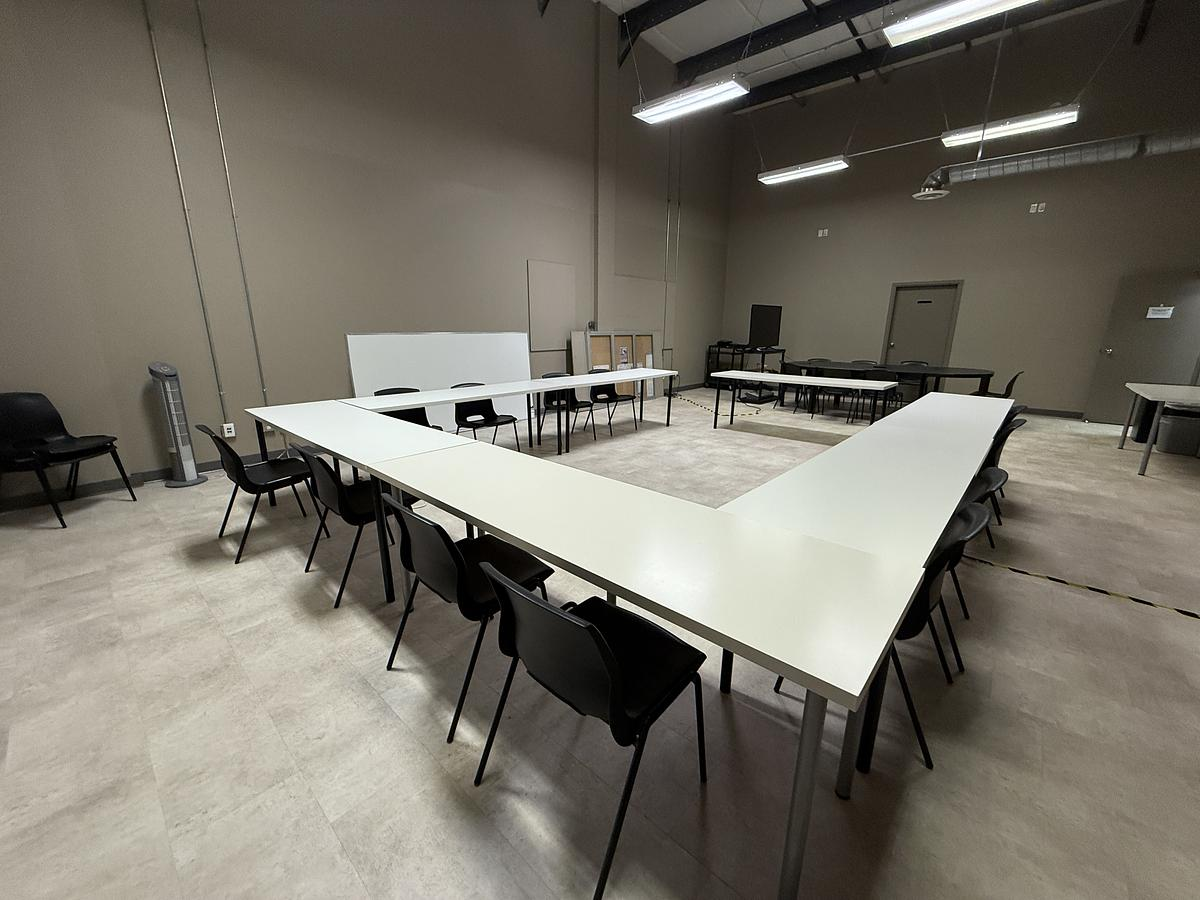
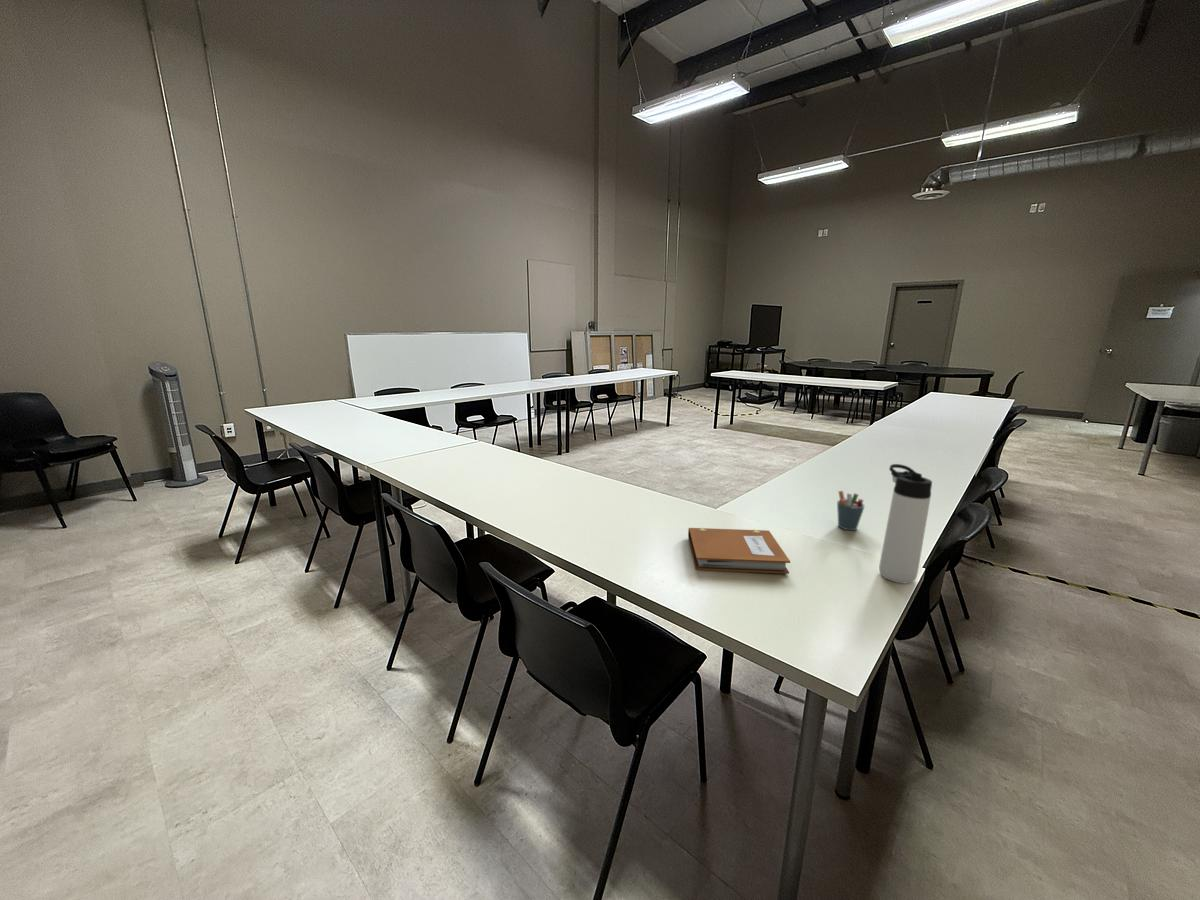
+ pen holder (849, 508)
+ notebook (736, 548)
+ thermos bottle (901, 523)
